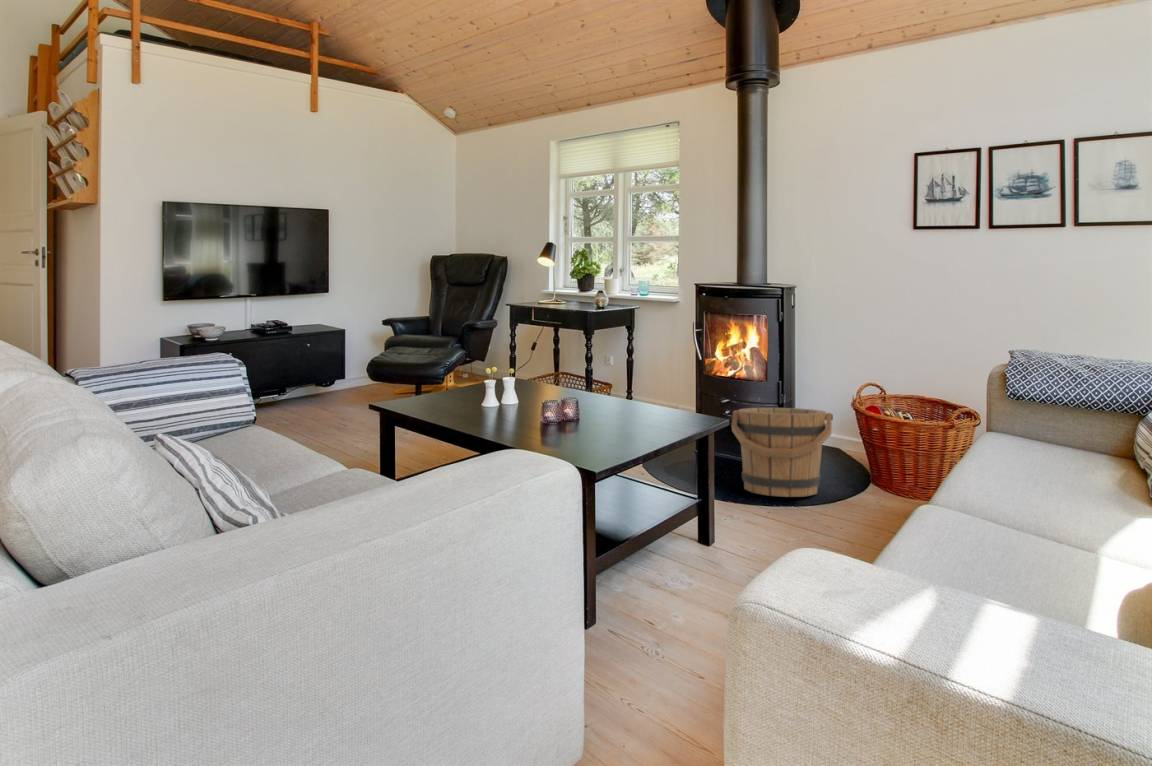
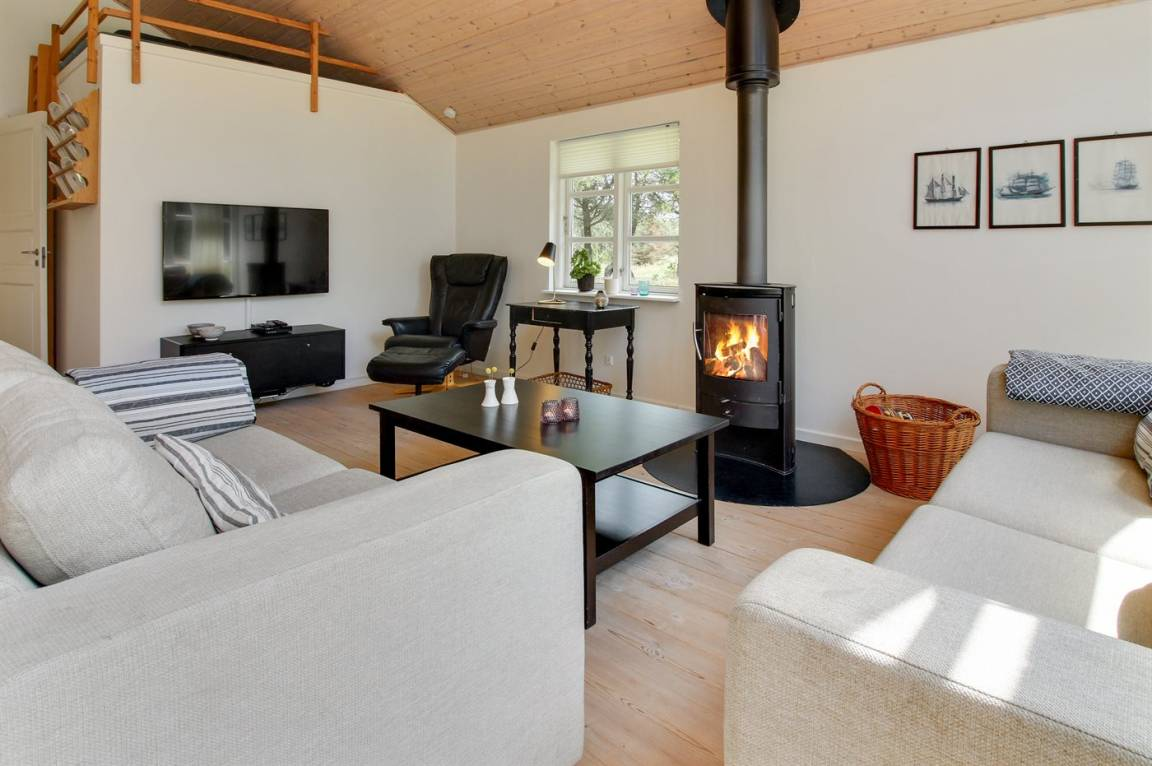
- bucket (780, 450)
